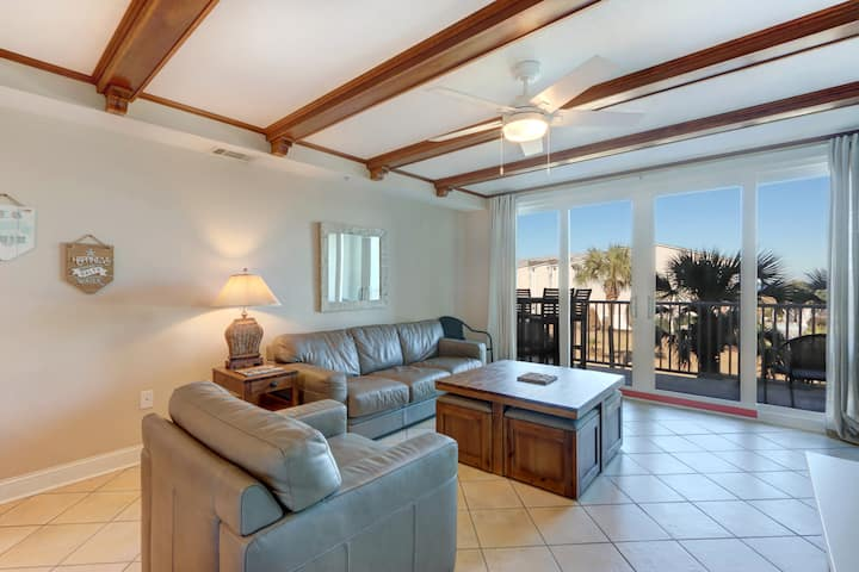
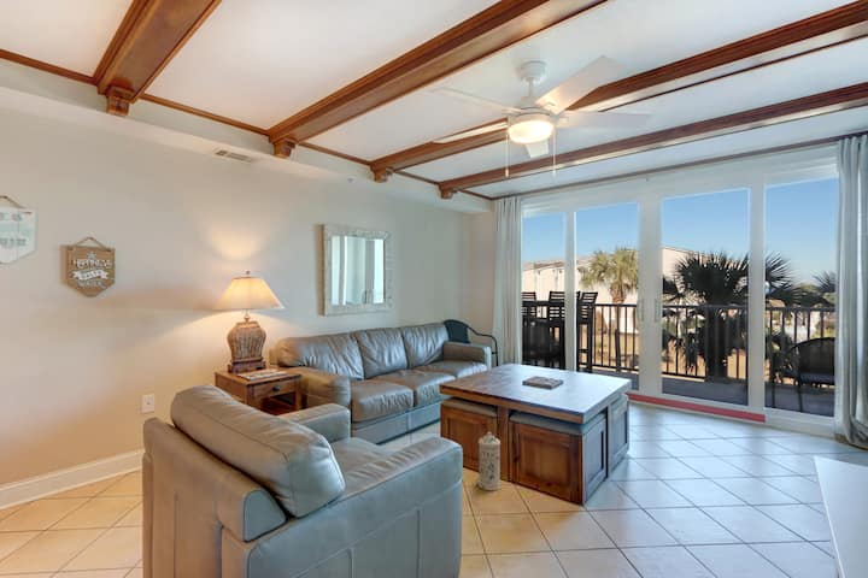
+ water filter (488, 459)
